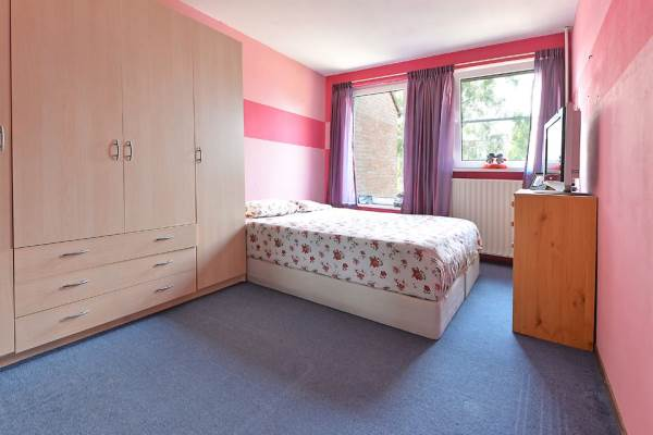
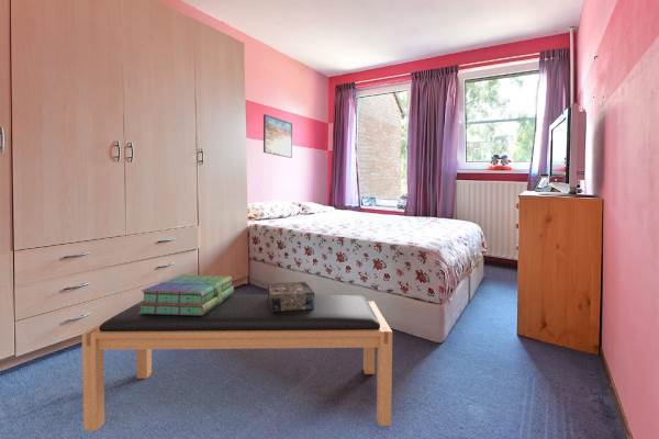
+ stack of books (190, 292)
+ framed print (278, 137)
+ bench (250, 348)
+ decorative box (289, 294)
